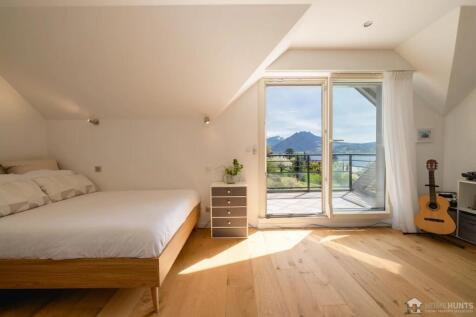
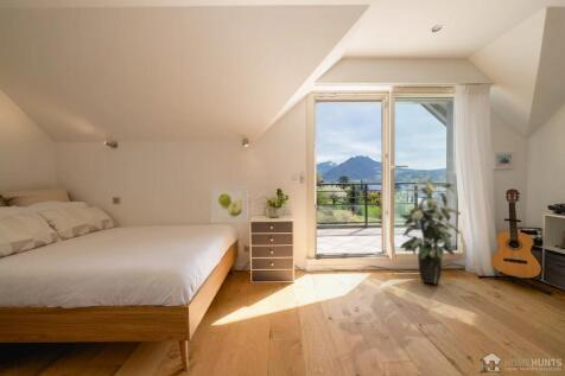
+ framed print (229, 204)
+ indoor plant (426, 228)
